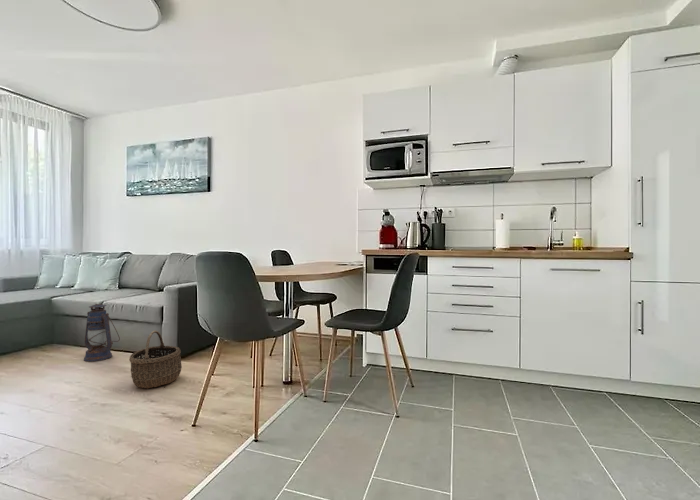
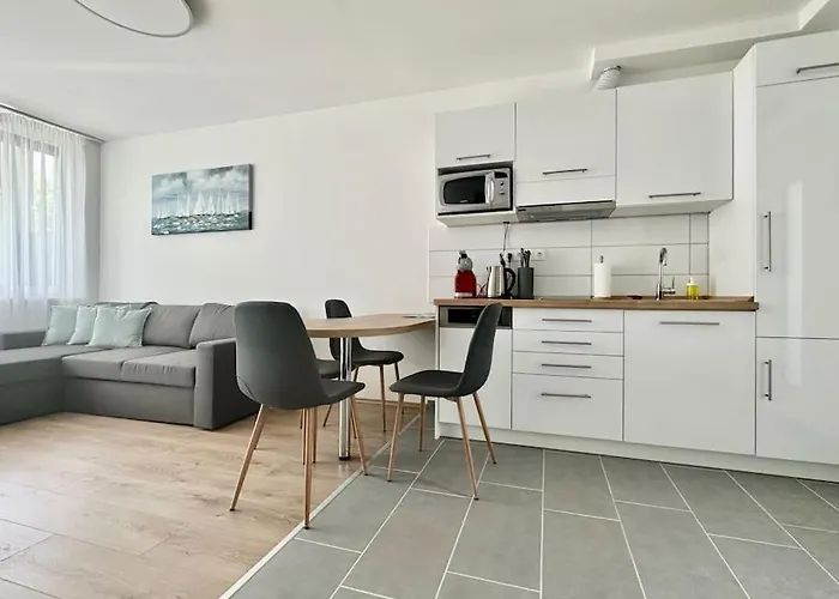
- wicker basket (156, 356)
- lantern (99, 330)
